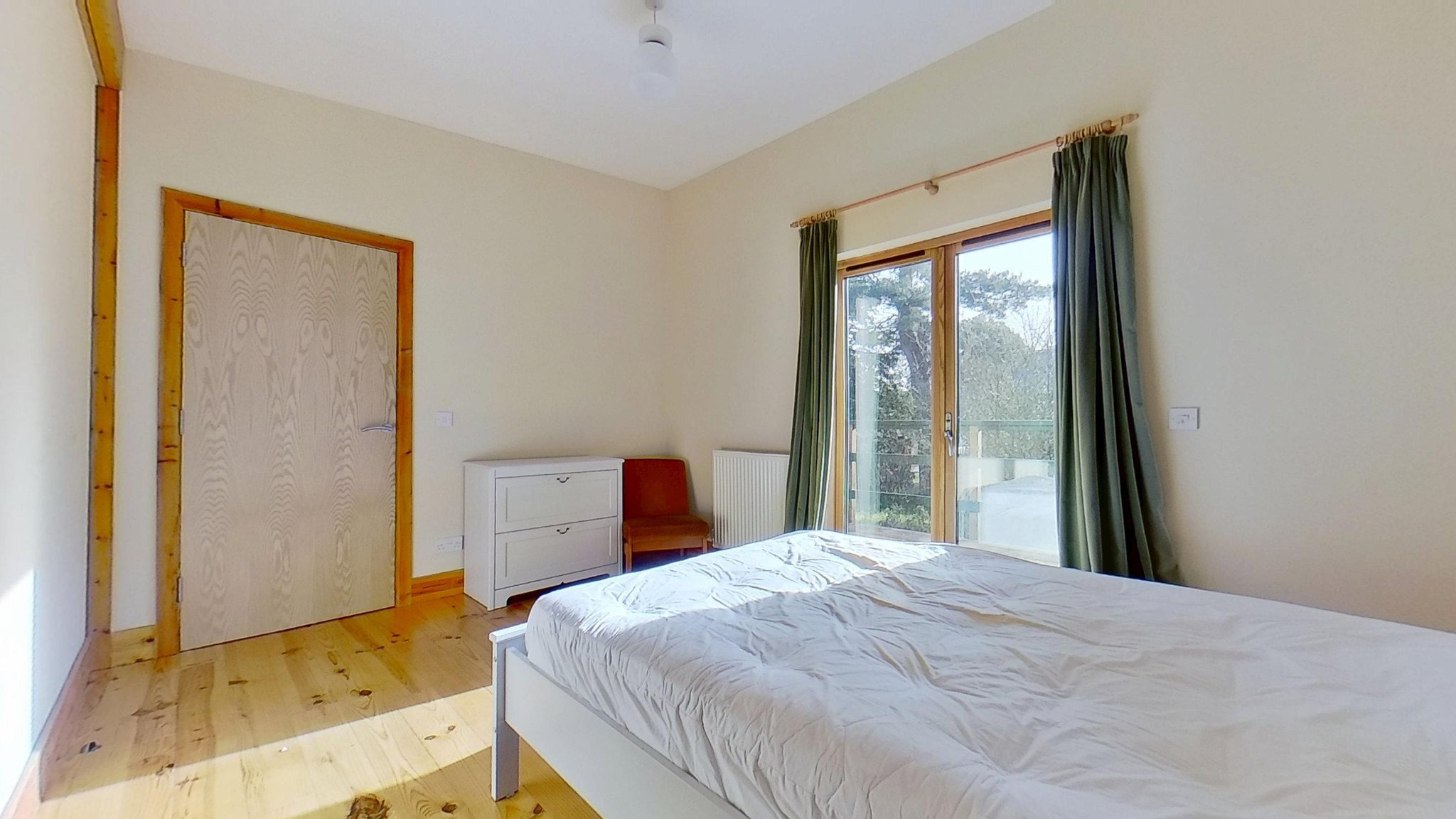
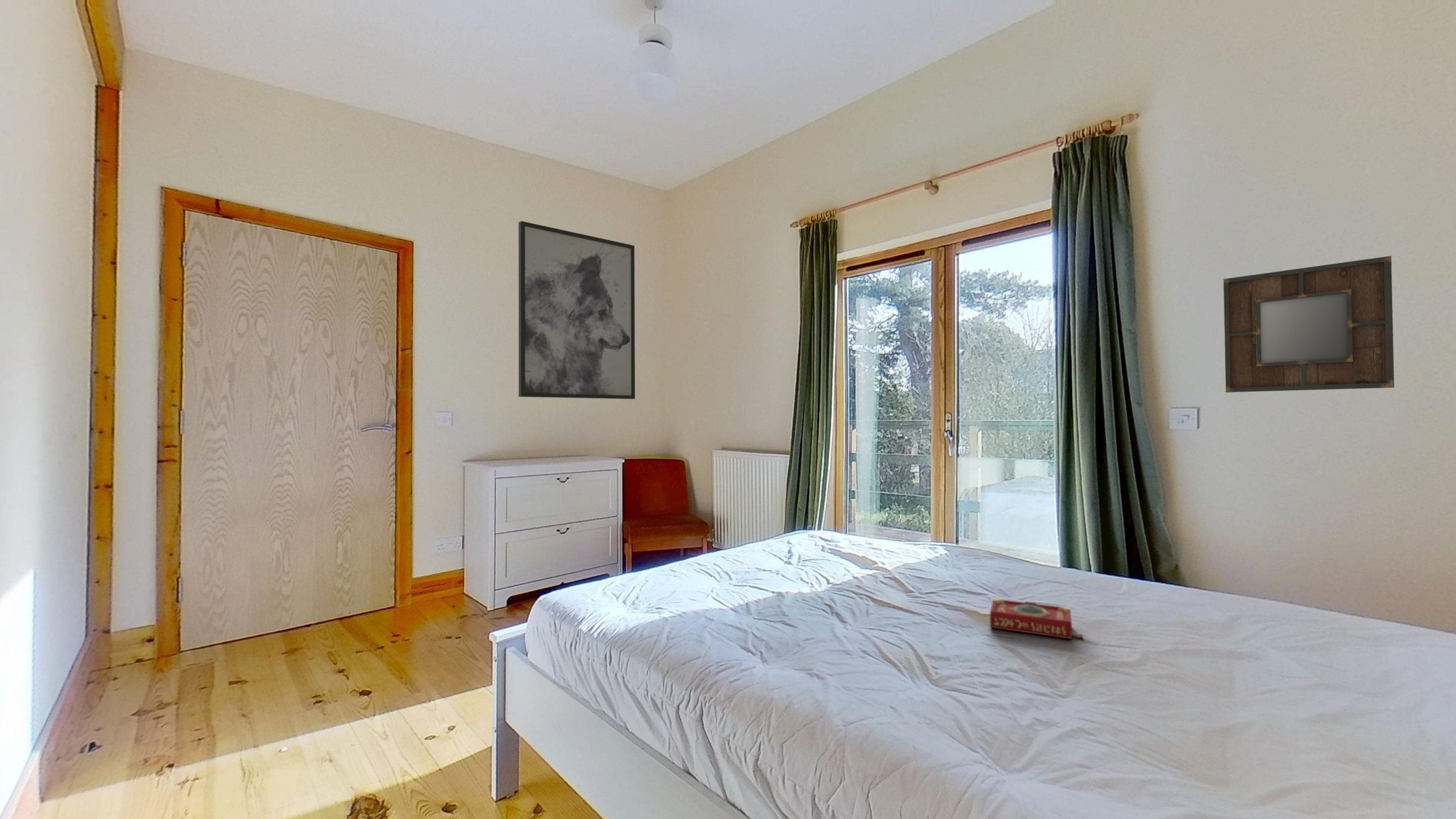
+ book (1035, 616)
+ wall art (580, 316)
+ home mirror (1302, 329)
